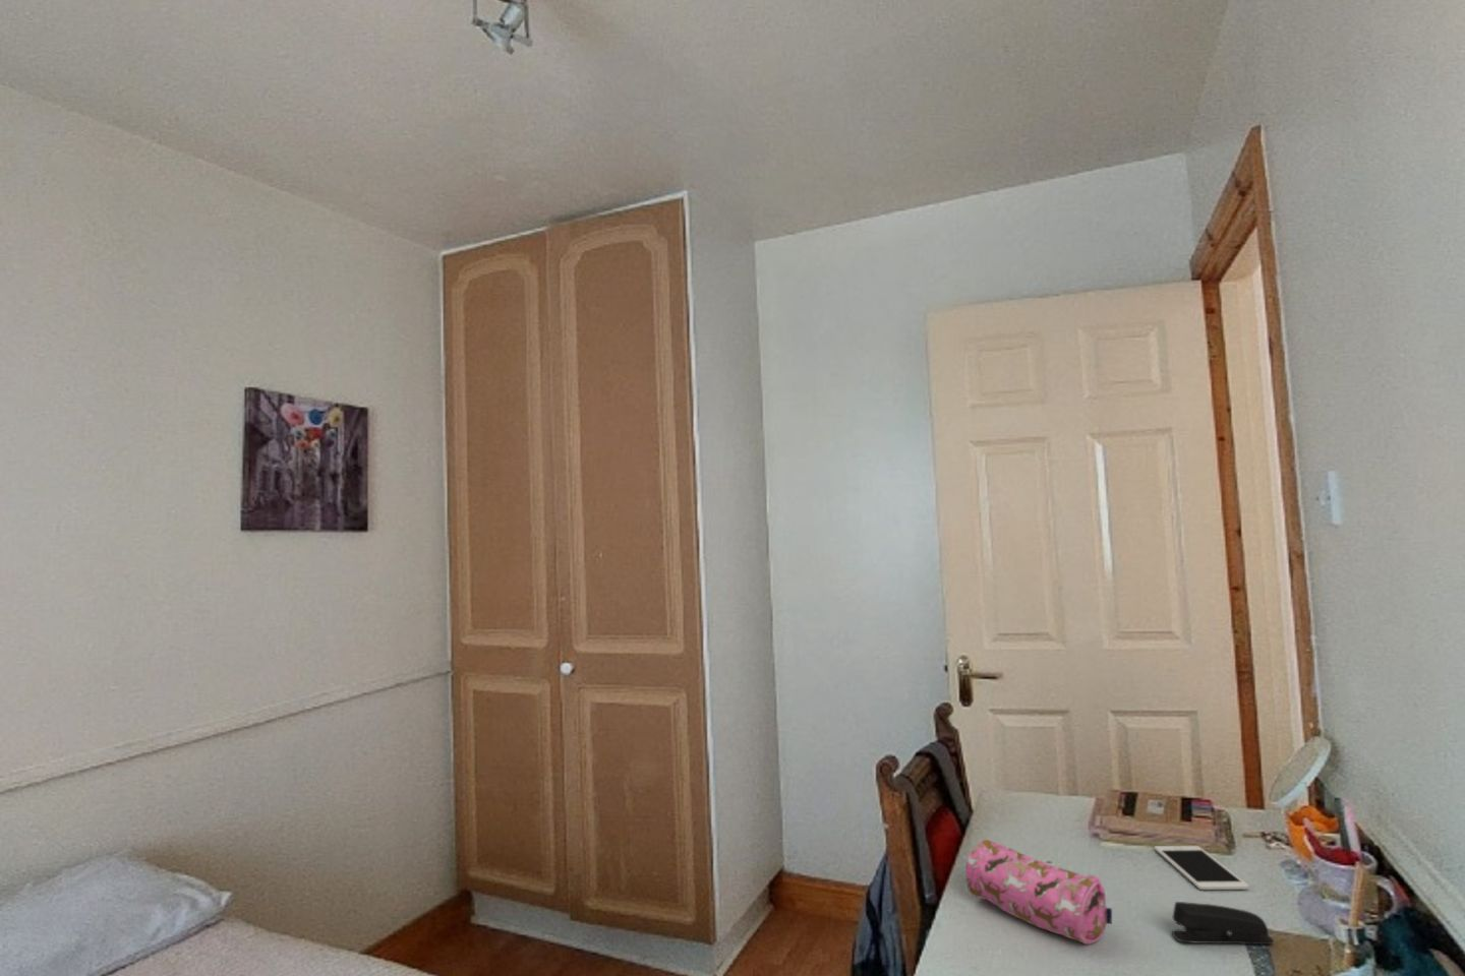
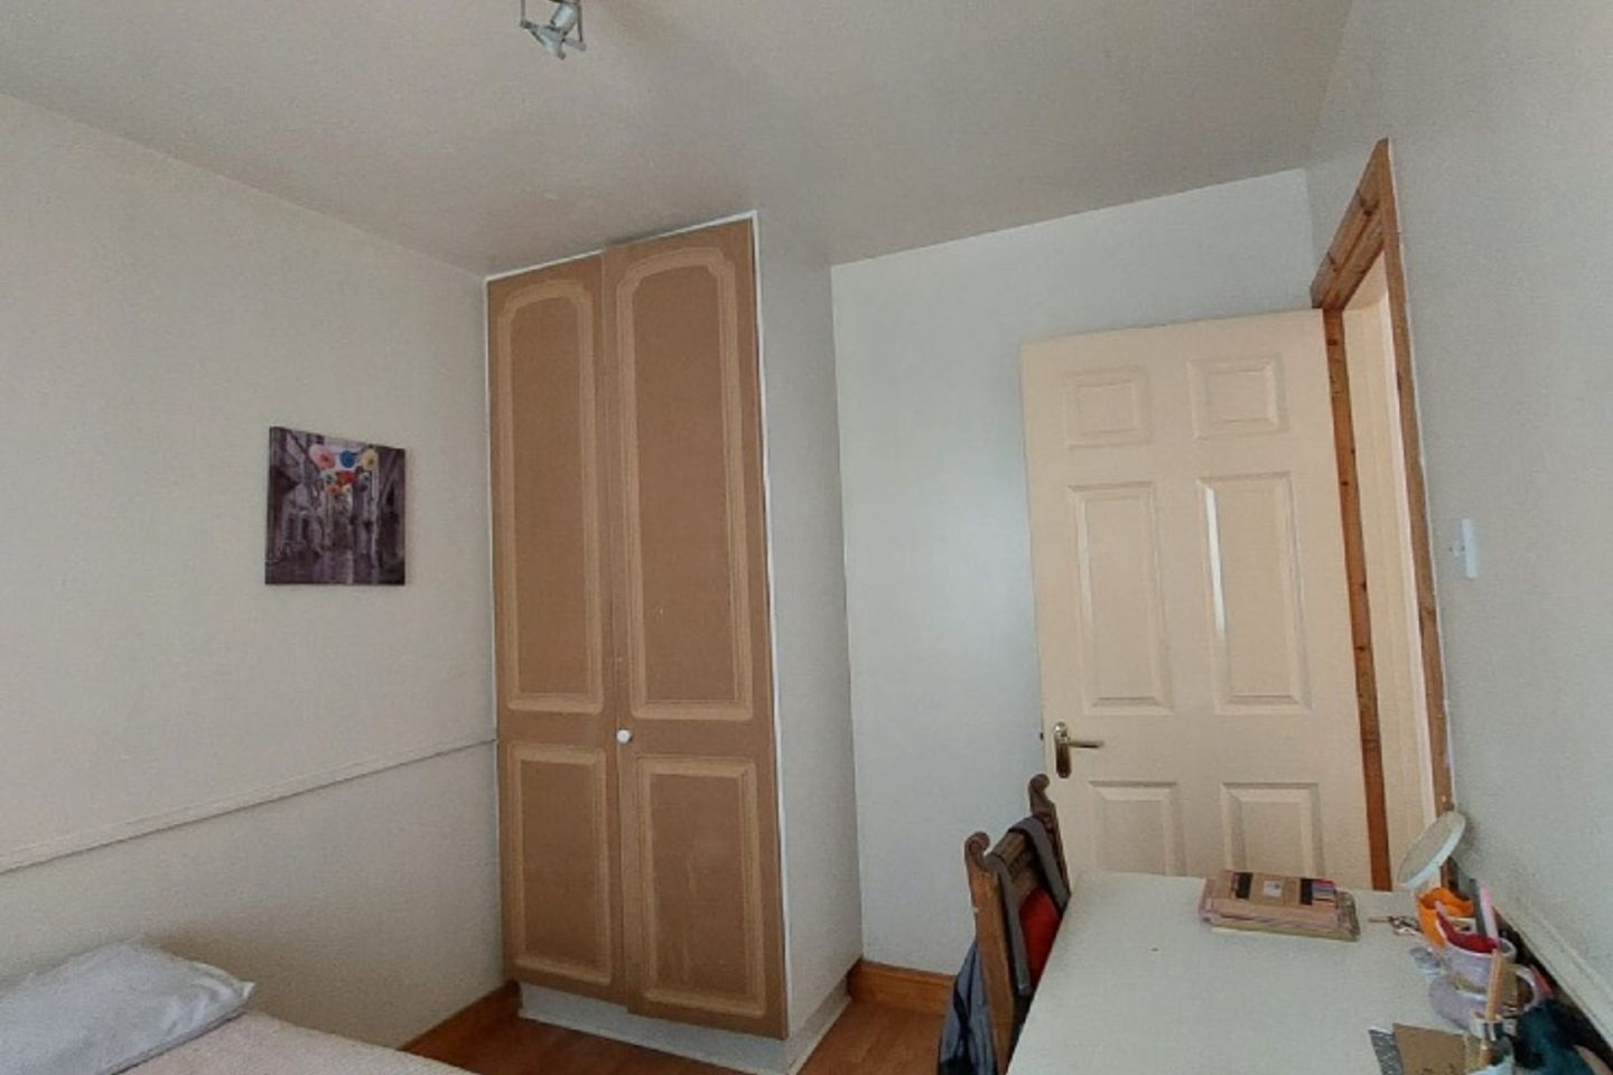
- stapler (1220, 922)
- cell phone (1198, 866)
- pencil case (1032, 888)
